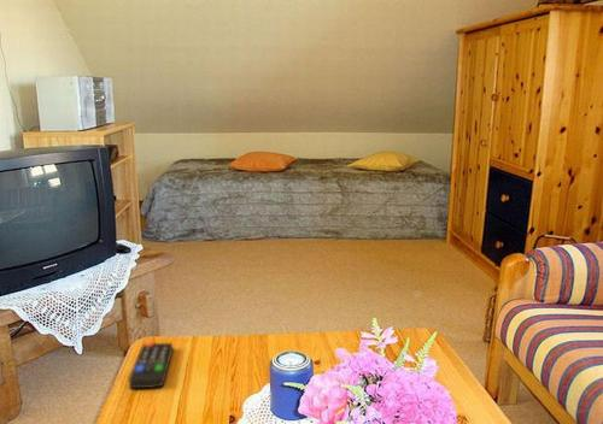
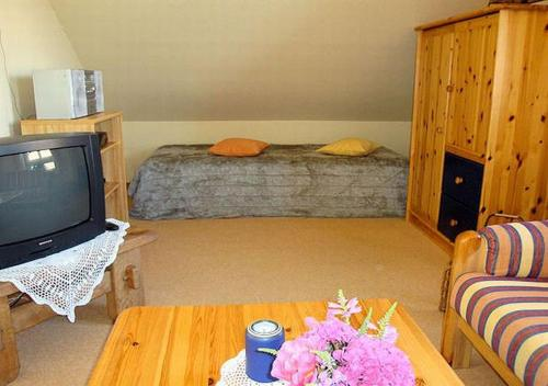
- remote control (152, 363)
